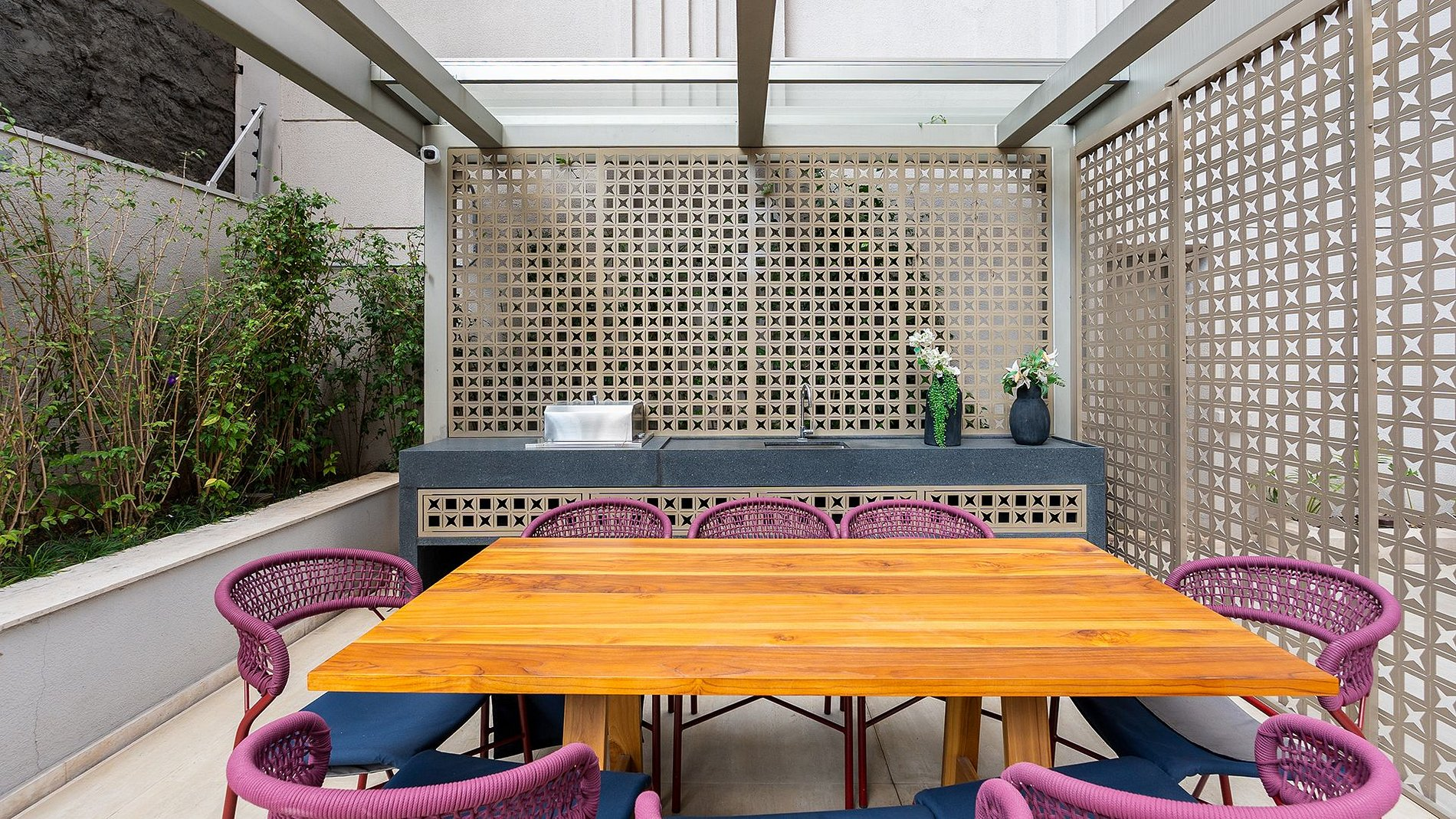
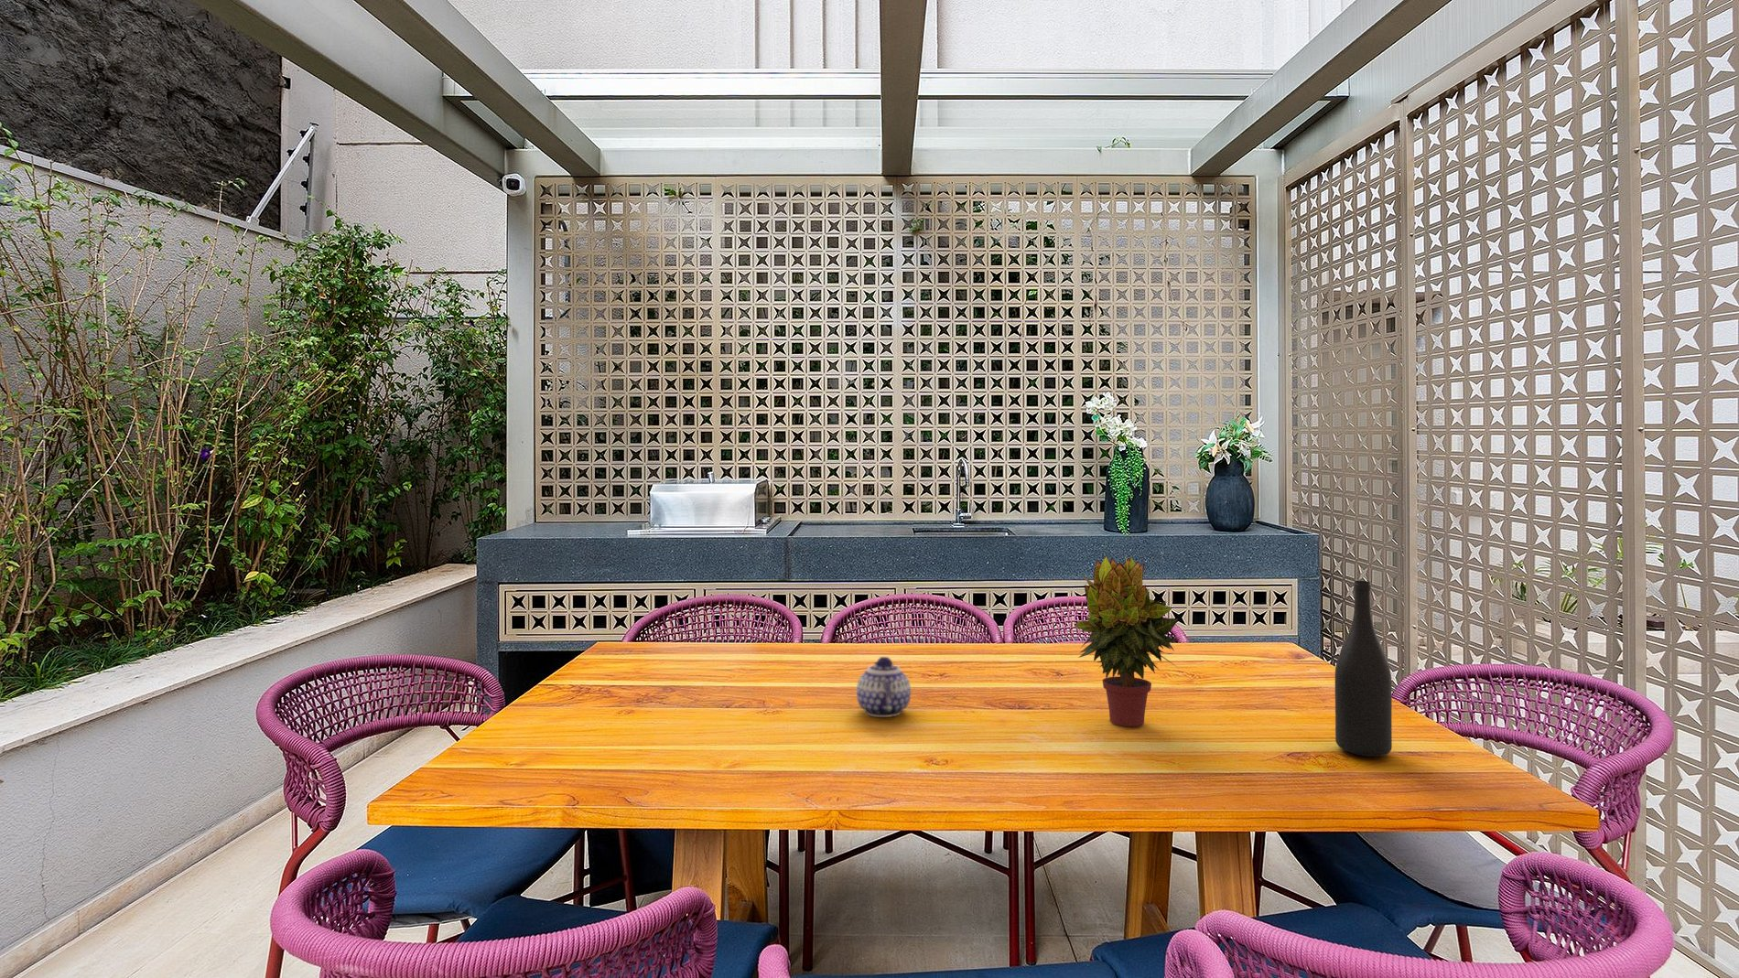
+ potted plant (1123, 638)
+ wine bottle (1362, 666)
+ teapot (883, 684)
